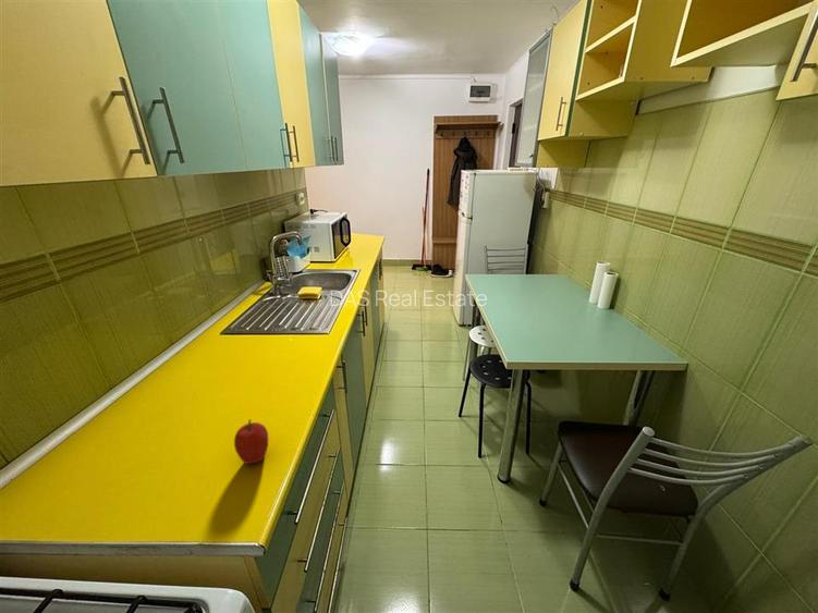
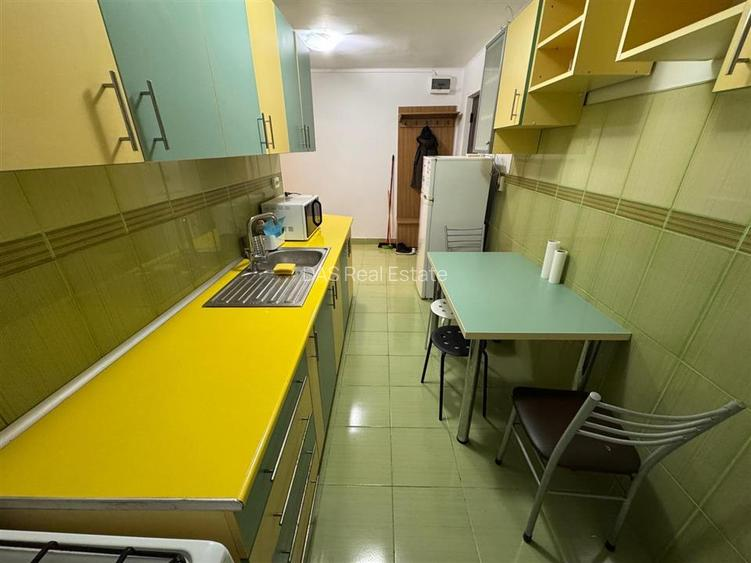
- fruit (252, 441)
